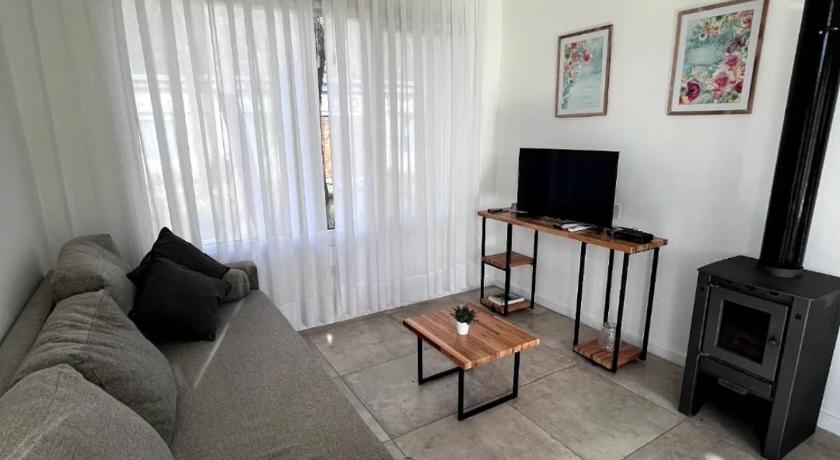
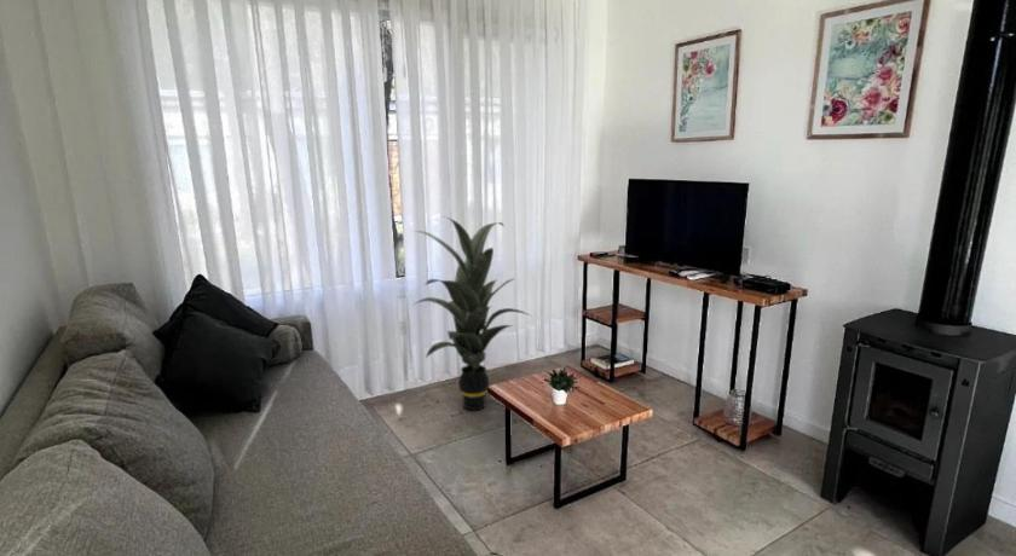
+ indoor plant (463, 313)
